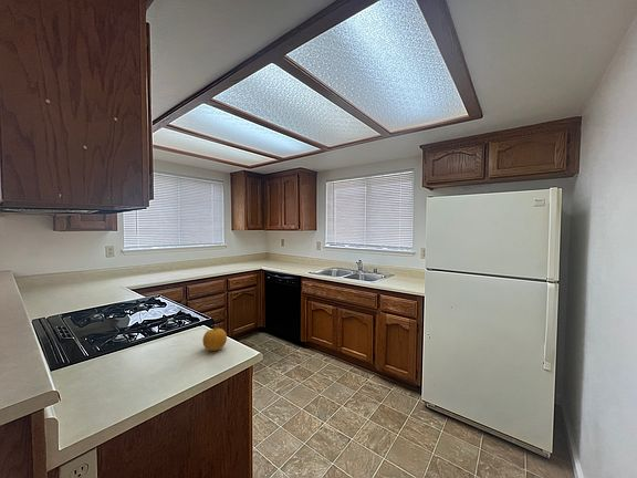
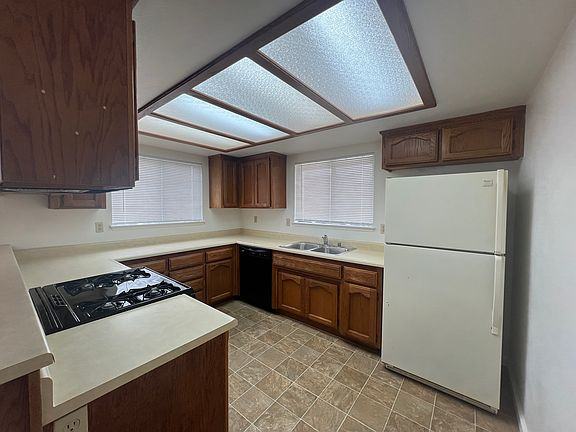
- fruit (215, 336)
